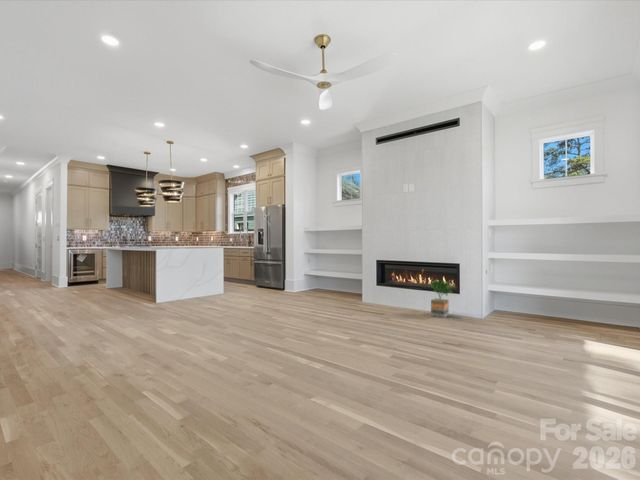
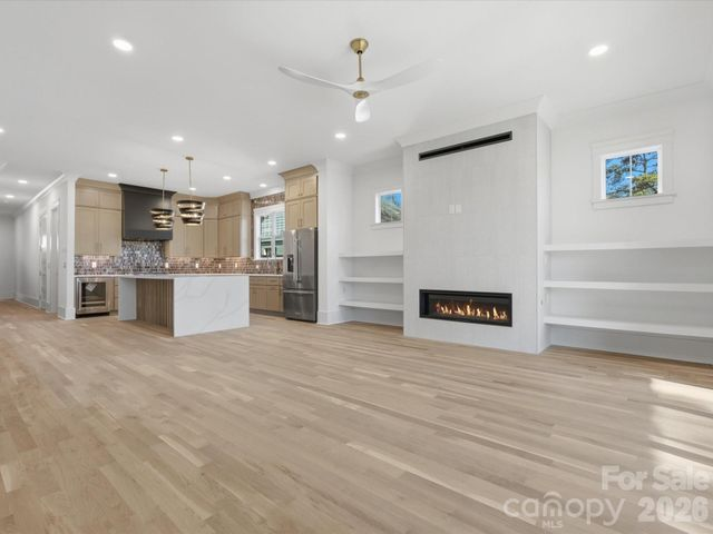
- potted tree (440, 298)
